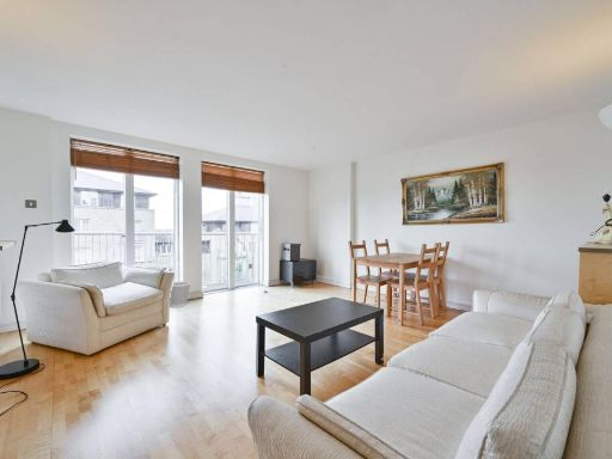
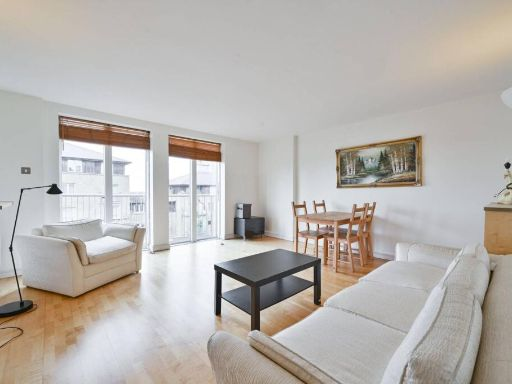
- wastebasket (178, 294)
